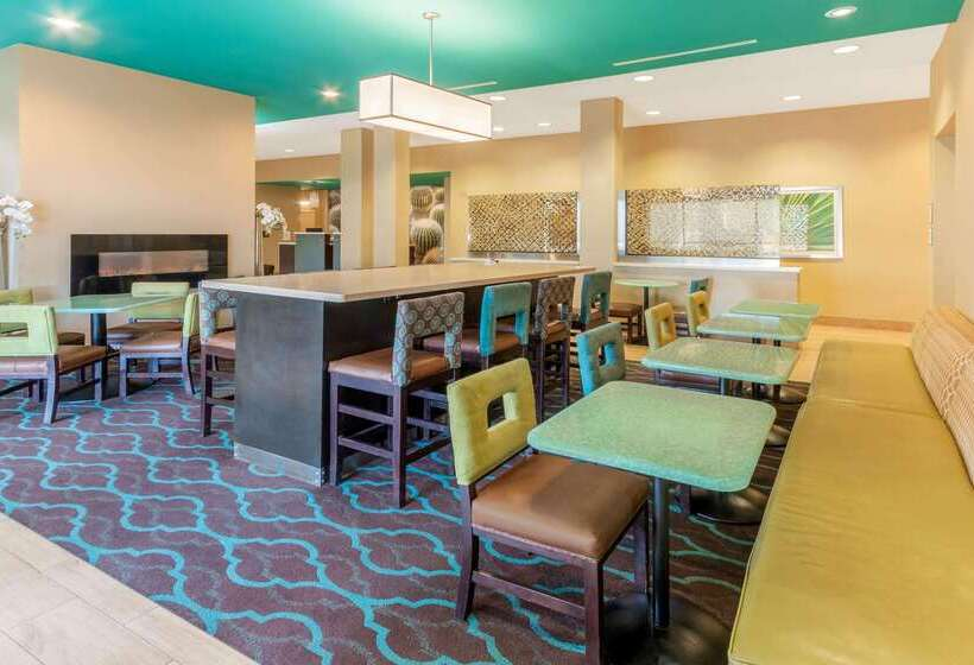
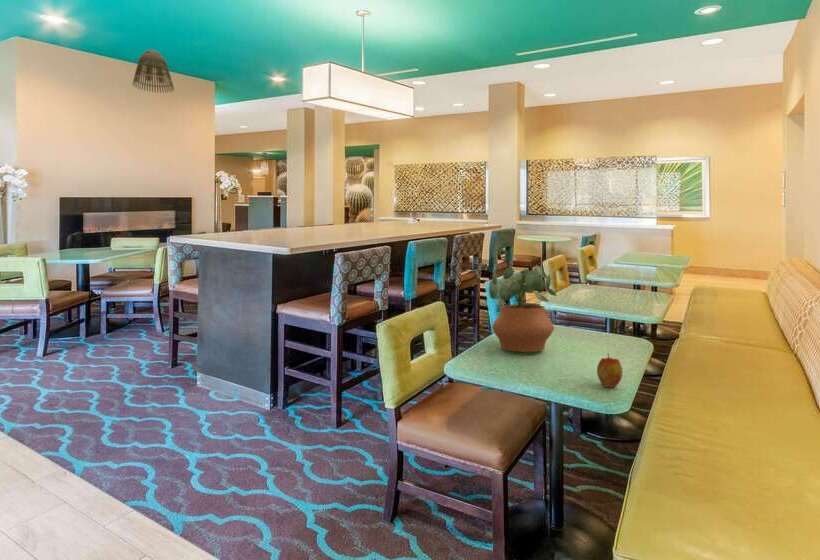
+ potted plant (523, 306)
+ lamp shade (153, 69)
+ apple (609, 369)
